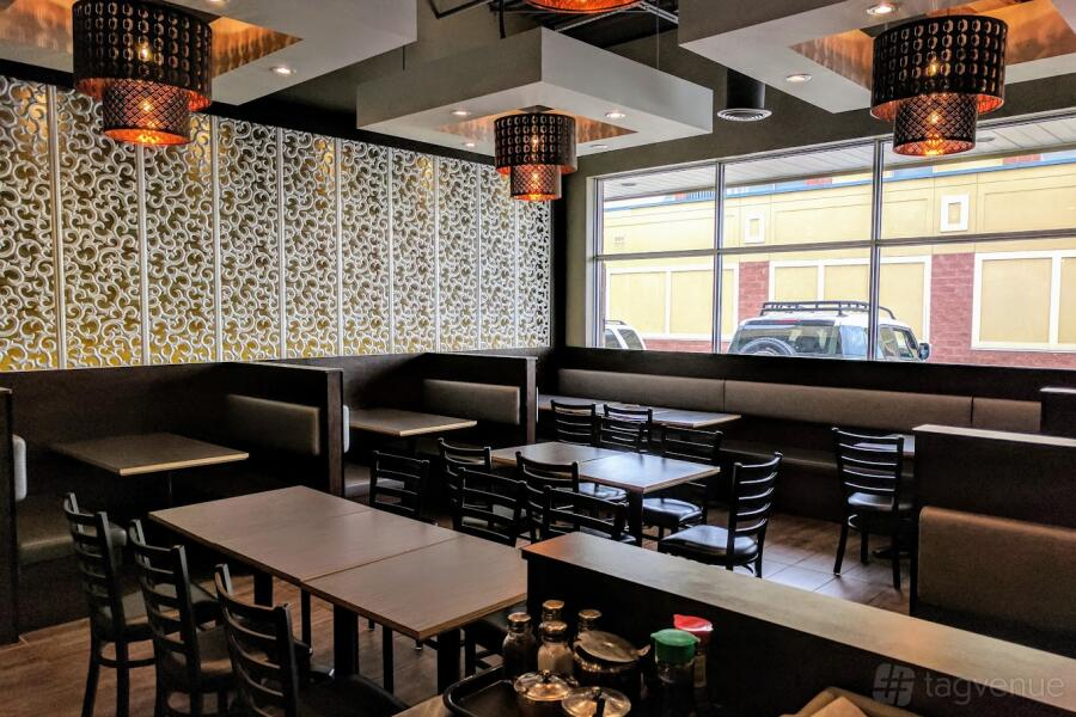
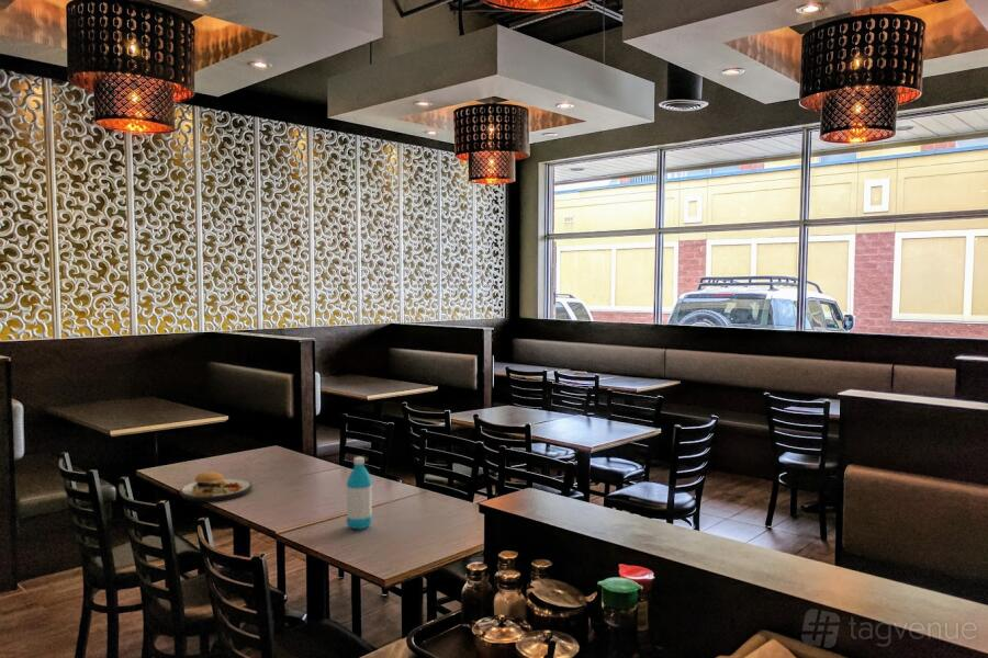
+ plate (216, 475)
+ water bottle (359, 492)
